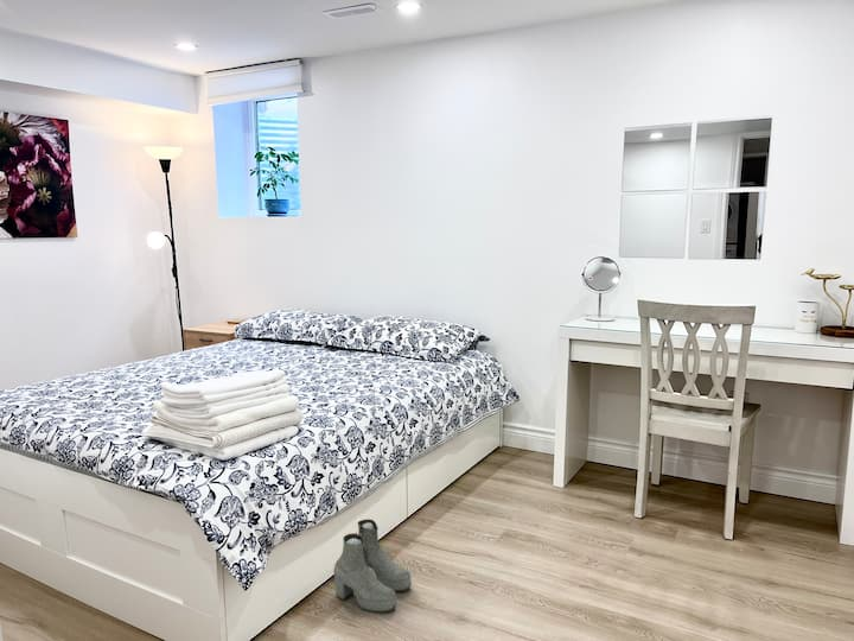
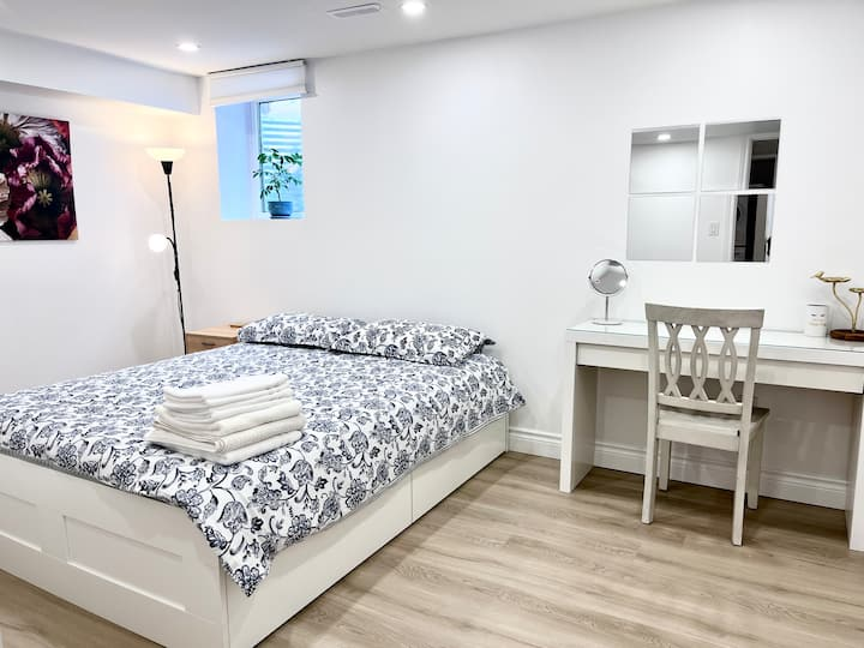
- boots (371, 561)
